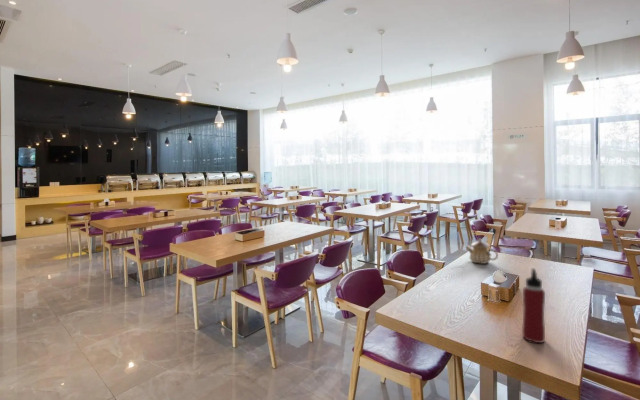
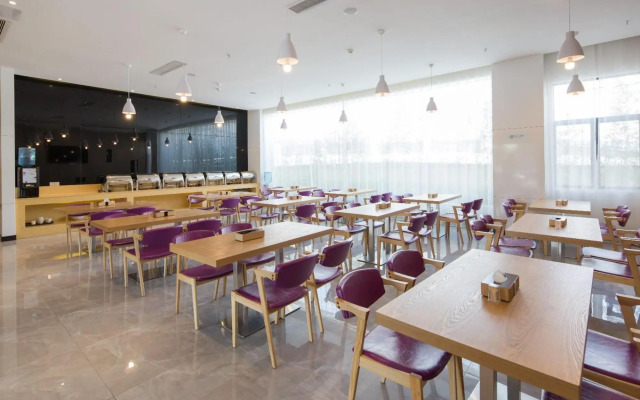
- teapot (481, 250)
- water bottle (533, 304)
